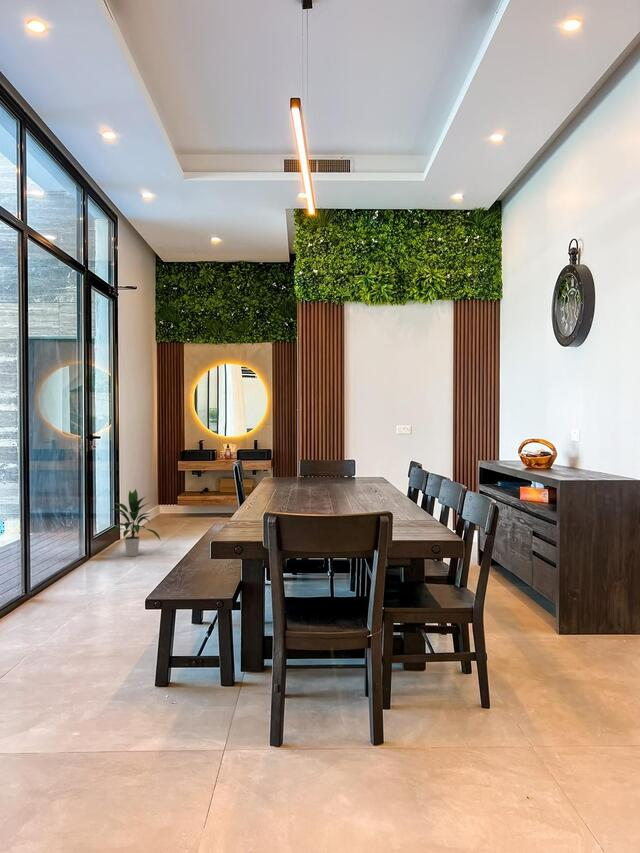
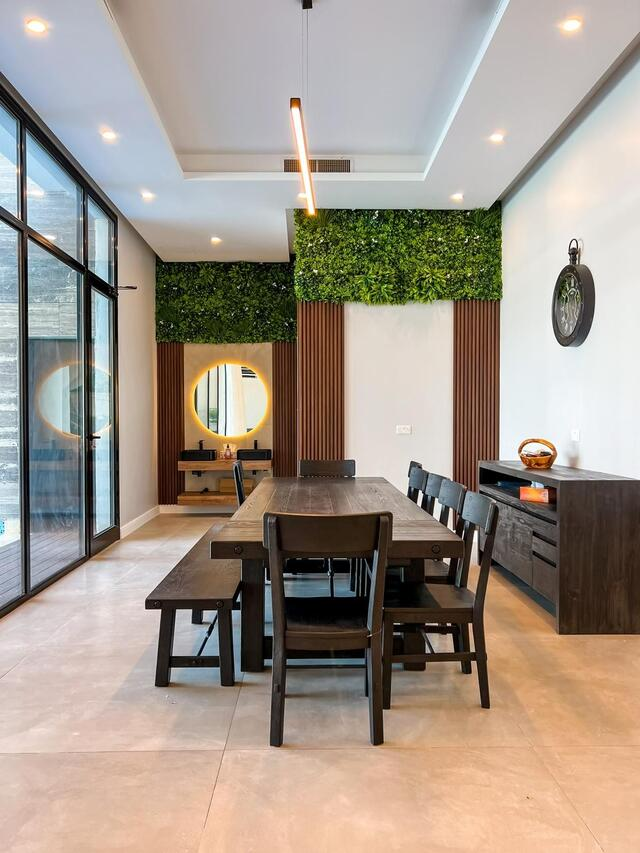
- indoor plant (134, 522)
